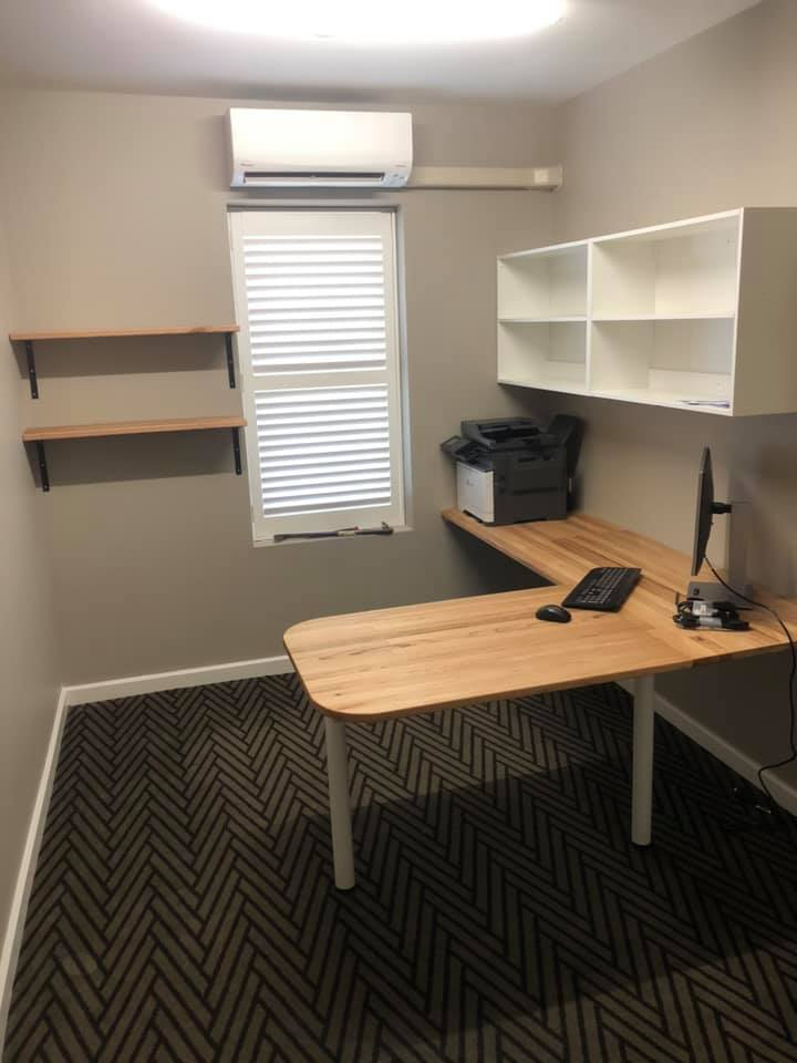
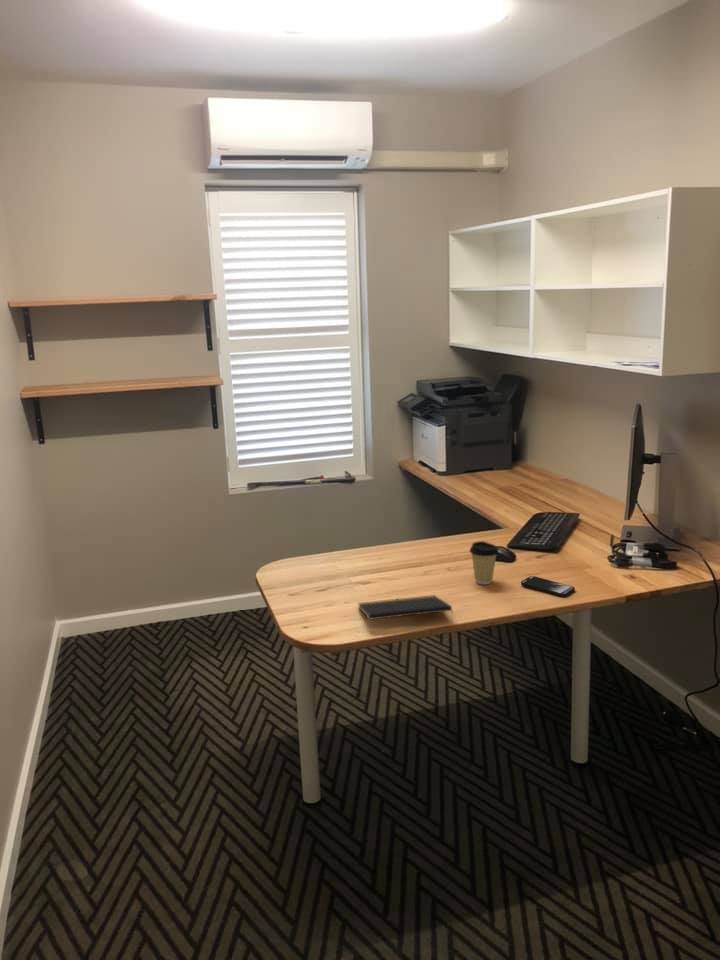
+ smartphone (547, 586)
+ coffee cup (483, 563)
+ notepad (403, 606)
